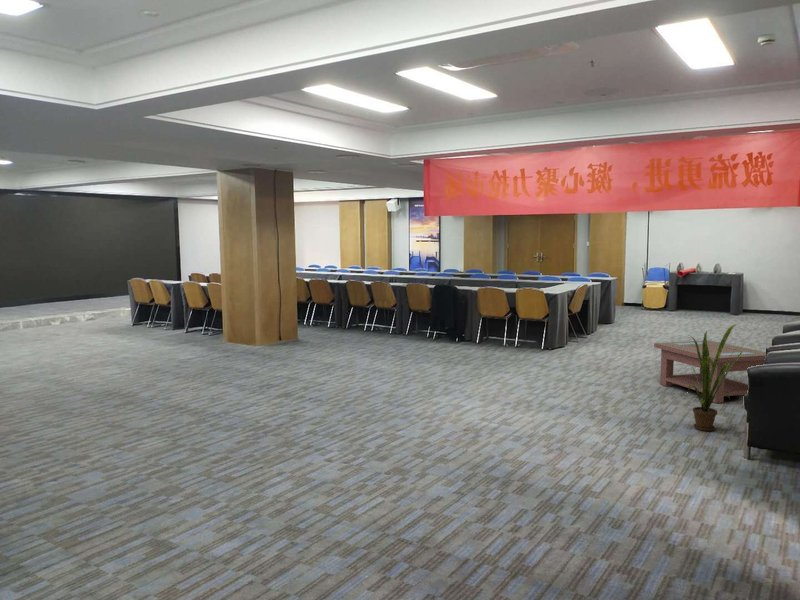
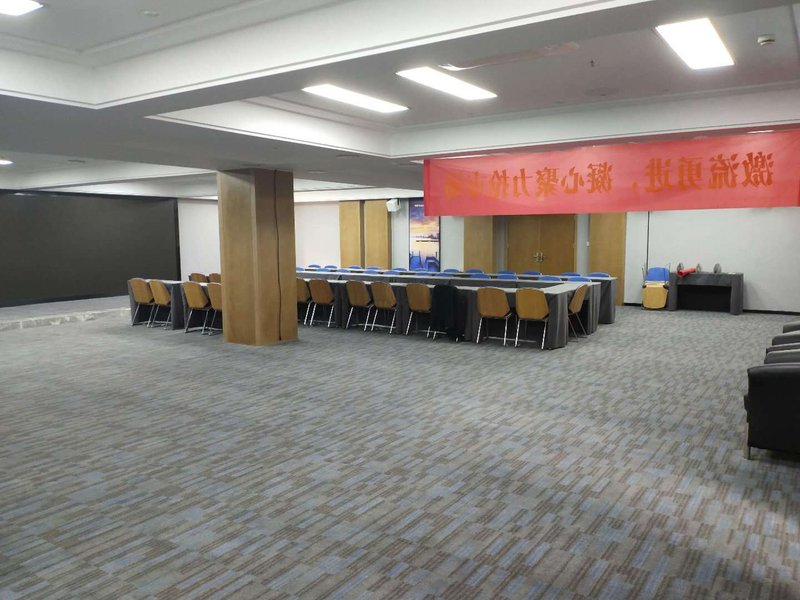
- coffee table (710, 369)
- house plant (708, 376)
